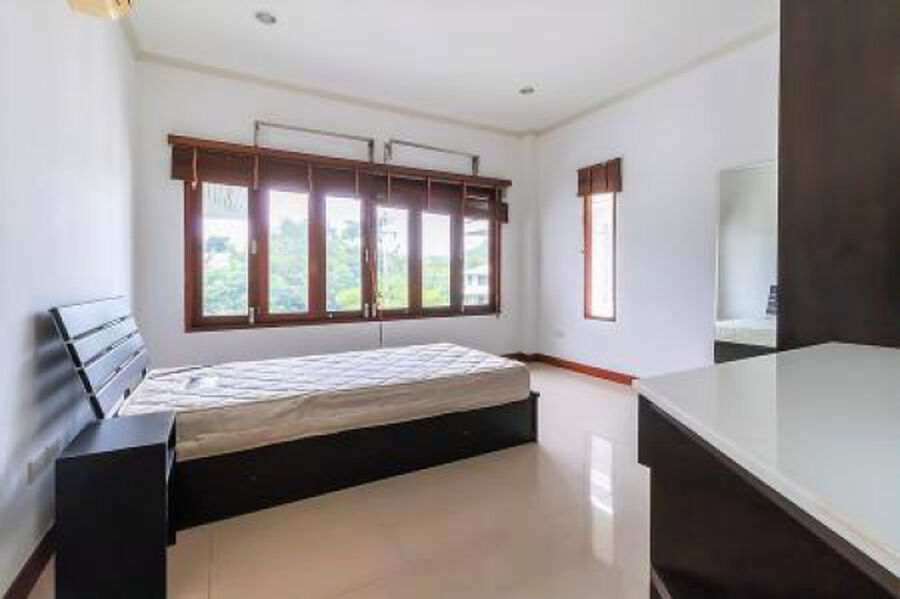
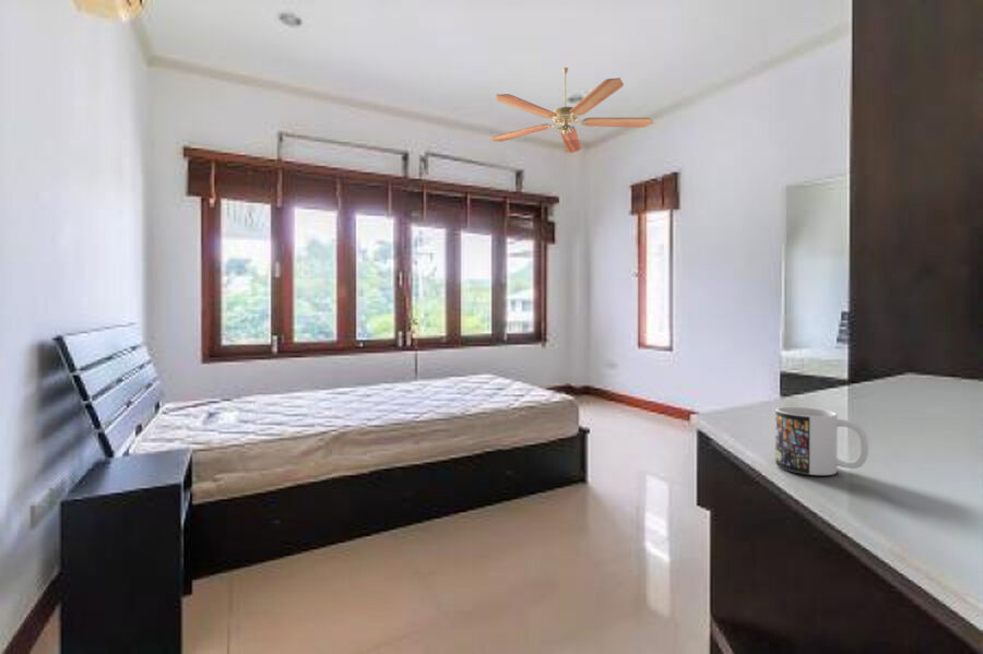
+ ceiling fan (565, 103)
+ mug (819, 440)
